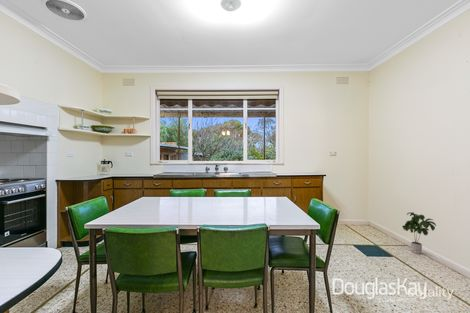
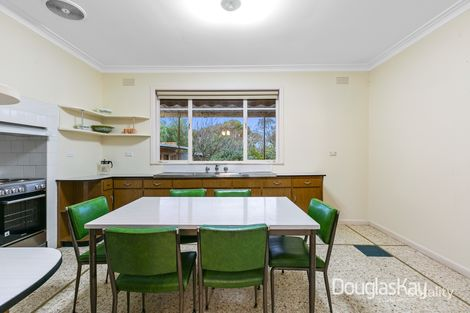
- potted plant (417, 231)
